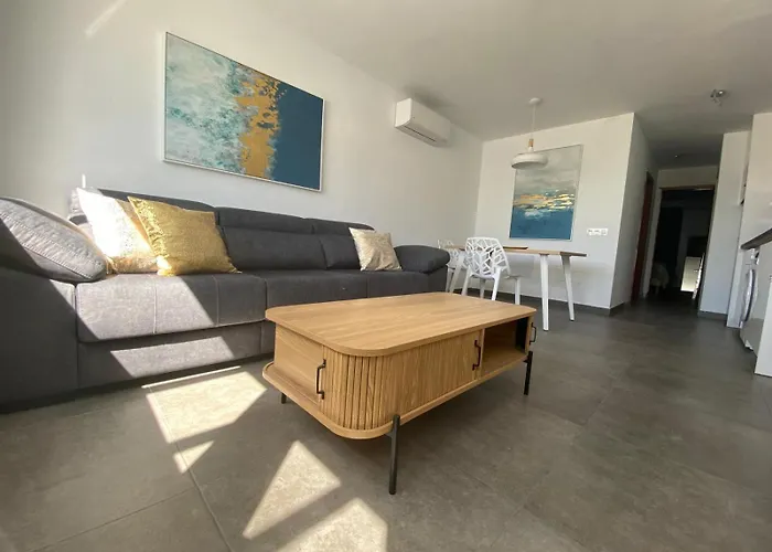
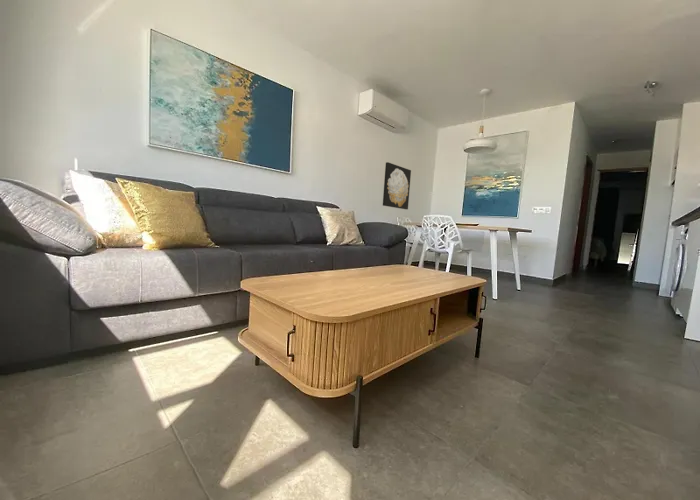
+ wall art (397, 187)
